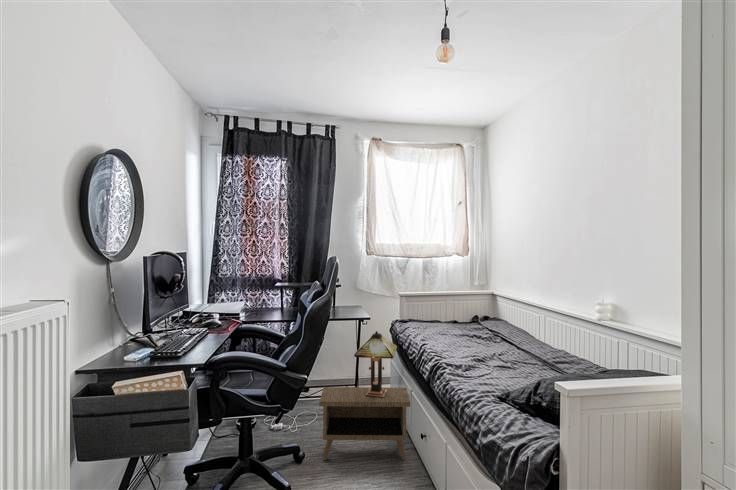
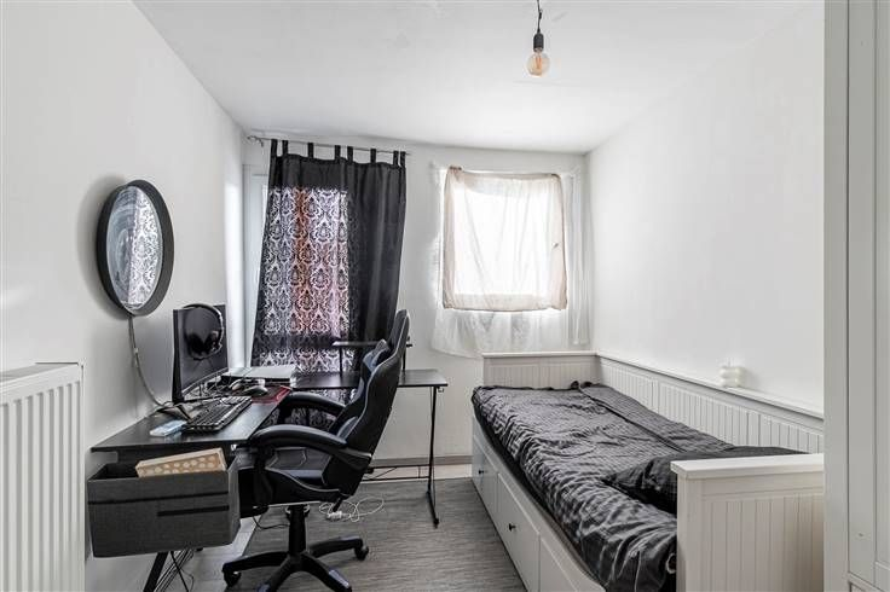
- table lamp (377, 361)
- nightstand (364, 423)
